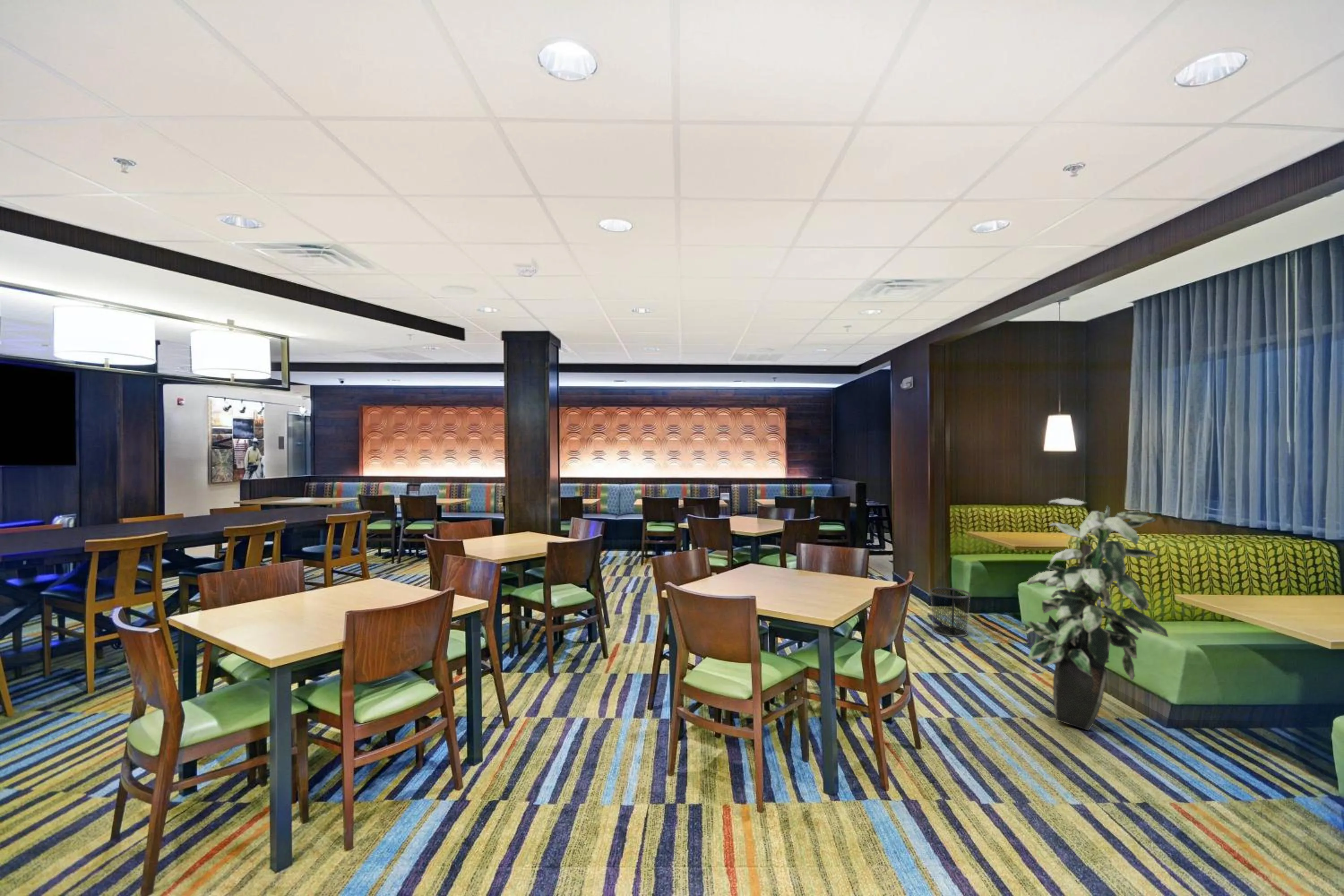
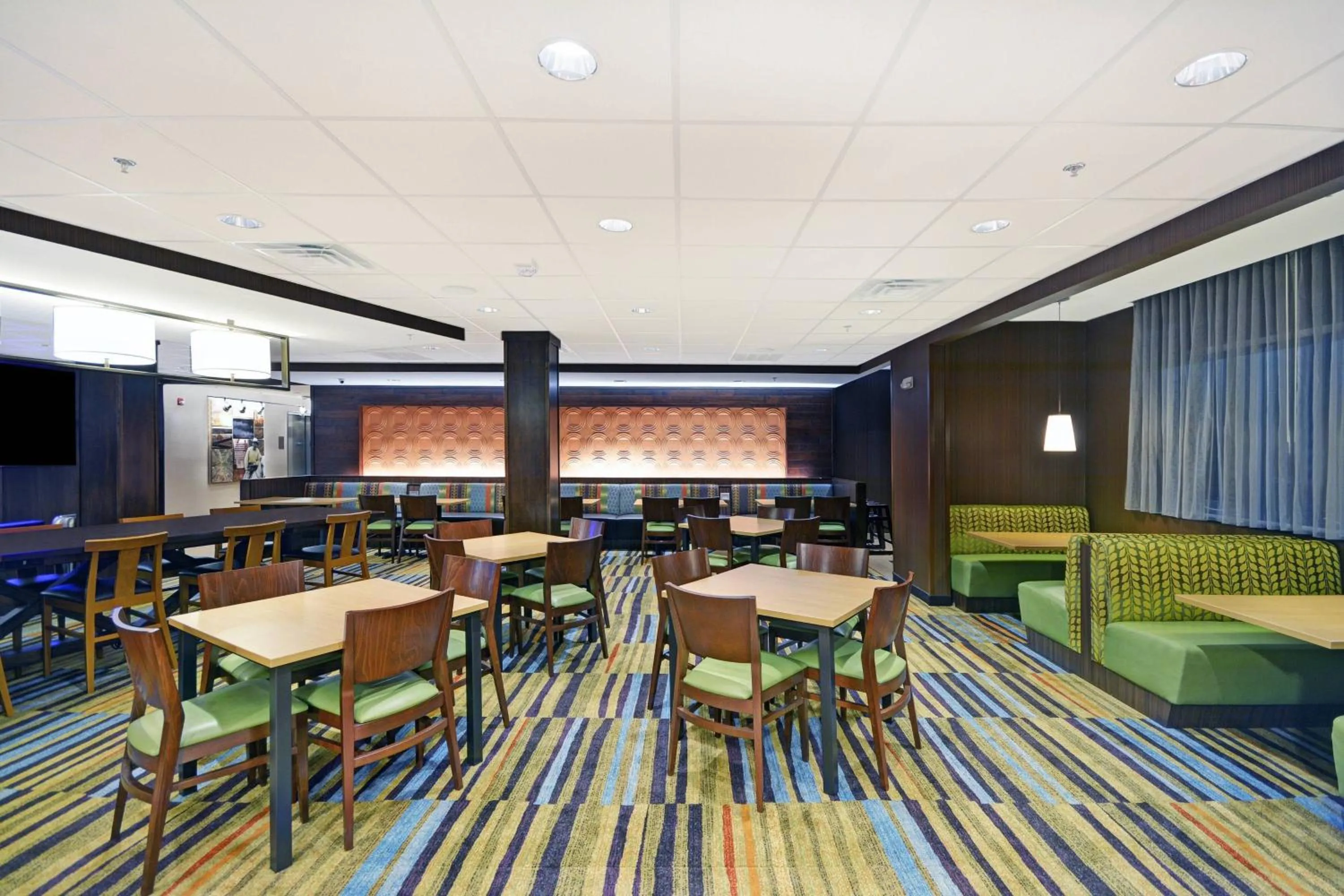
- waste bin (950, 612)
- indoor plant (1084, 611)
